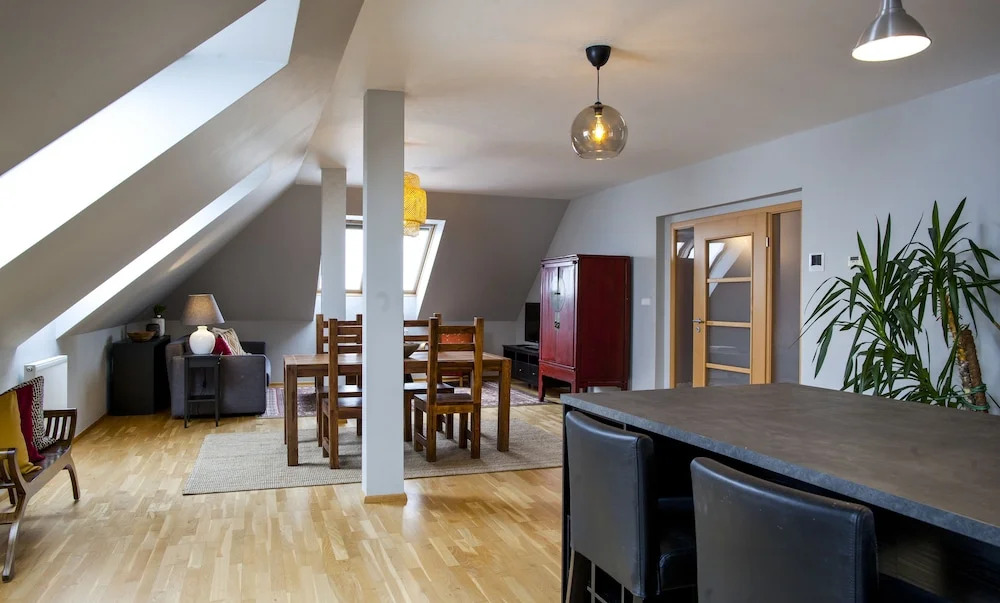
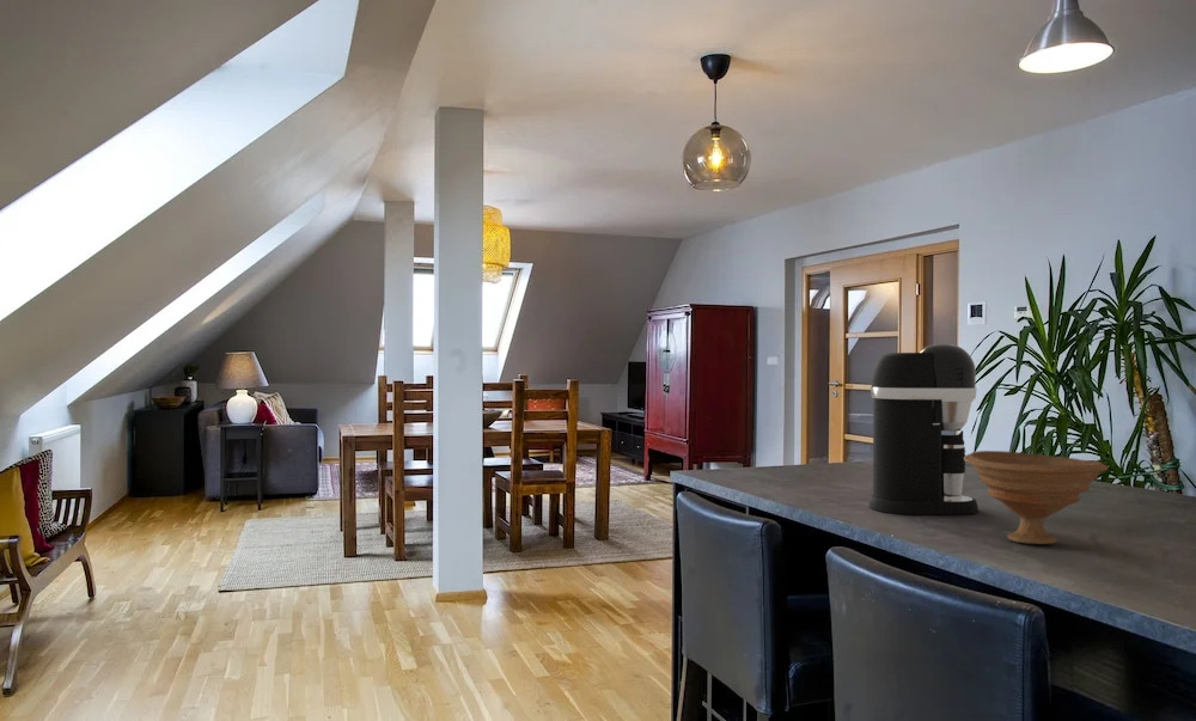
+ bowl (1033, 499)
+ coffee maker (922, 426)
